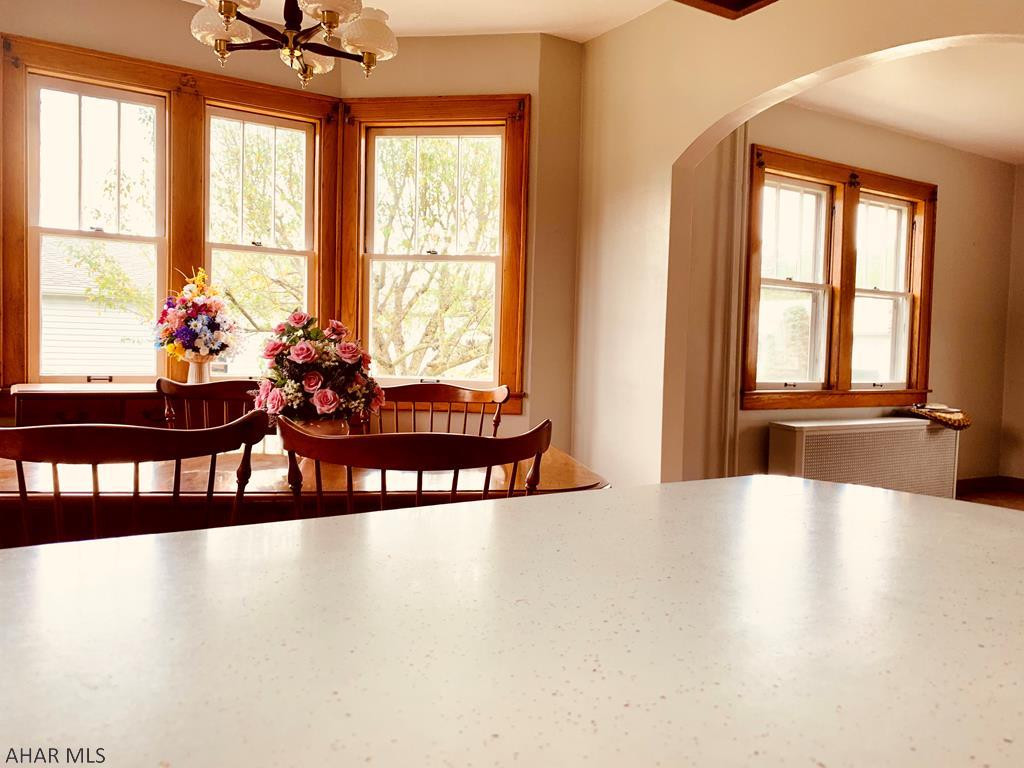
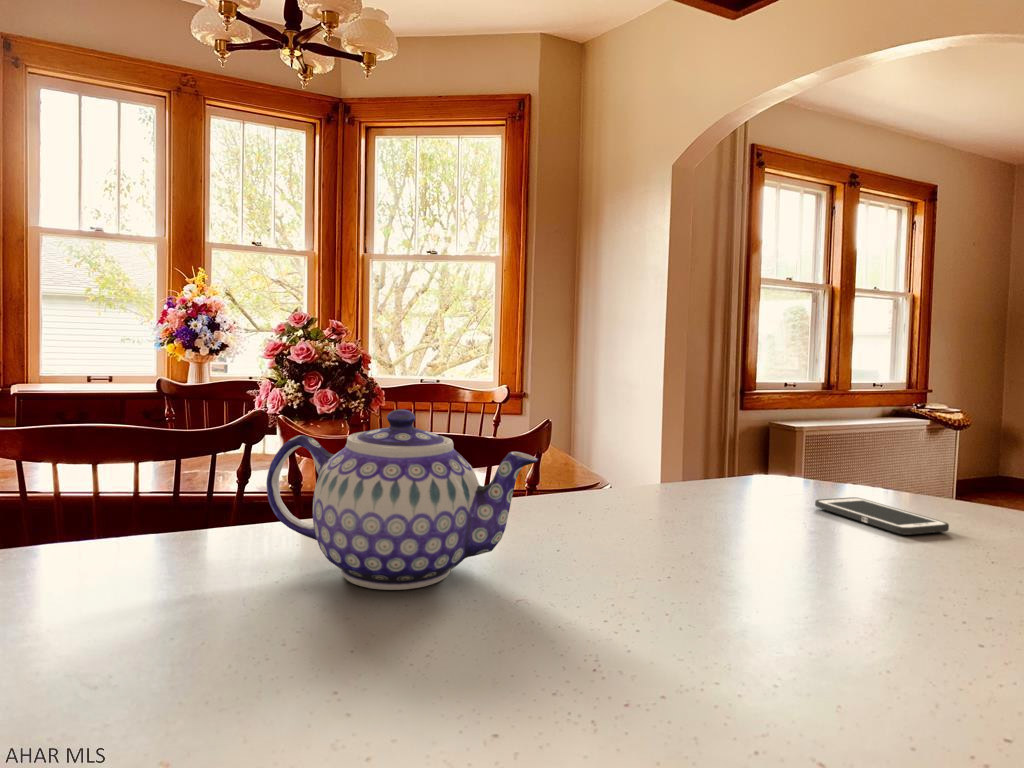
+ teapot (399, 490)
+ cell phone (877, 514)
